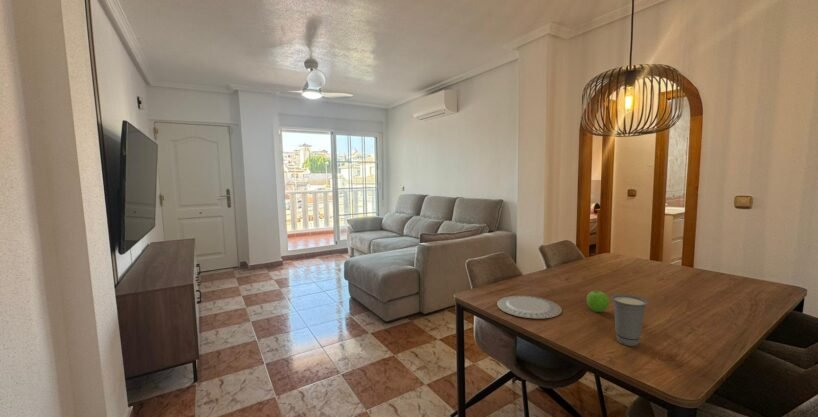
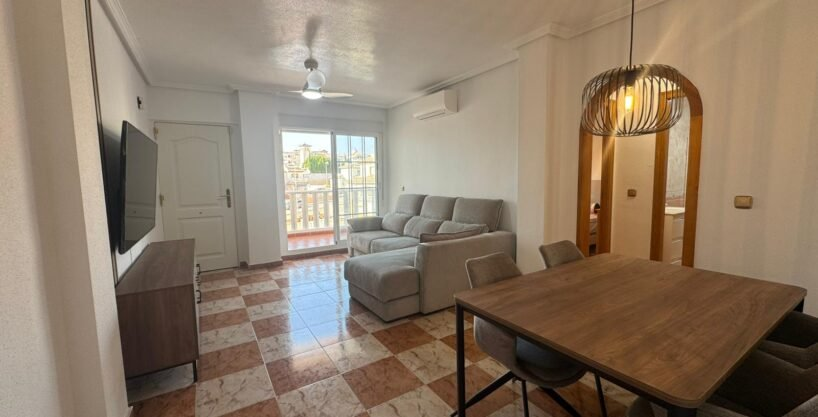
- fruit (597, 301)
- cup (628, 320)
- chinaware (528, 304)
